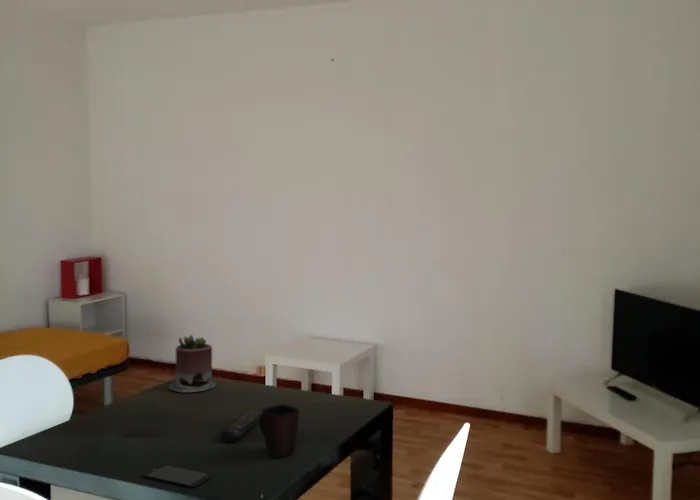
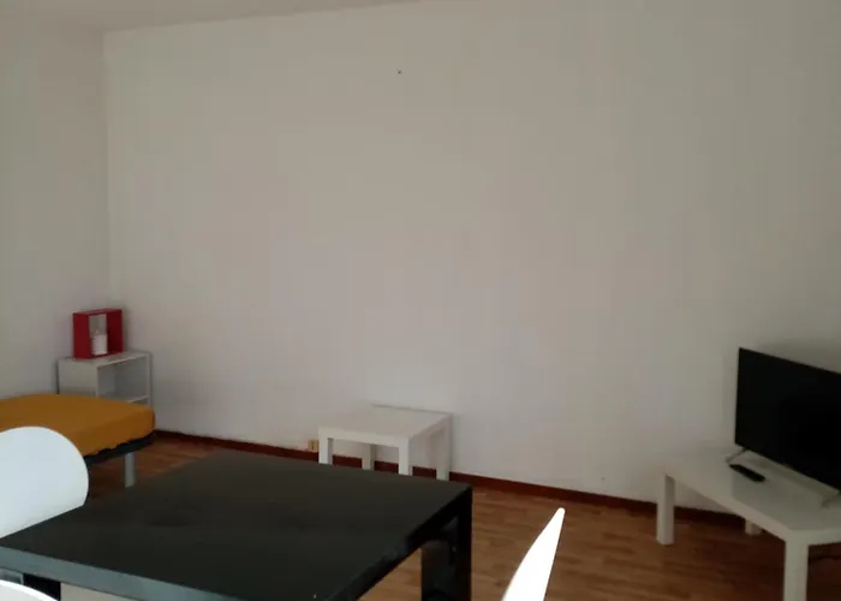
- succulent planter (192, 360)
- mug (275, 430)
- remote control (244, 424)
- smartphone (177, 474)
